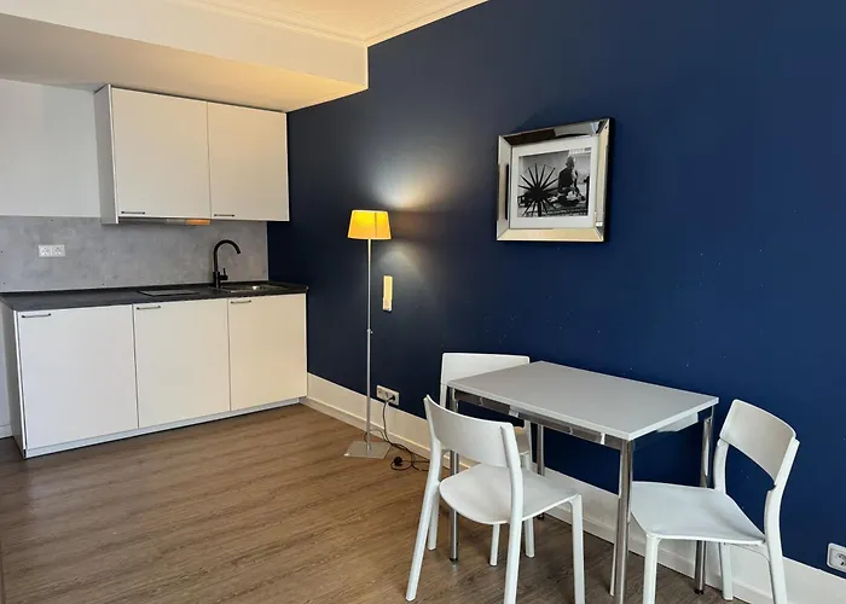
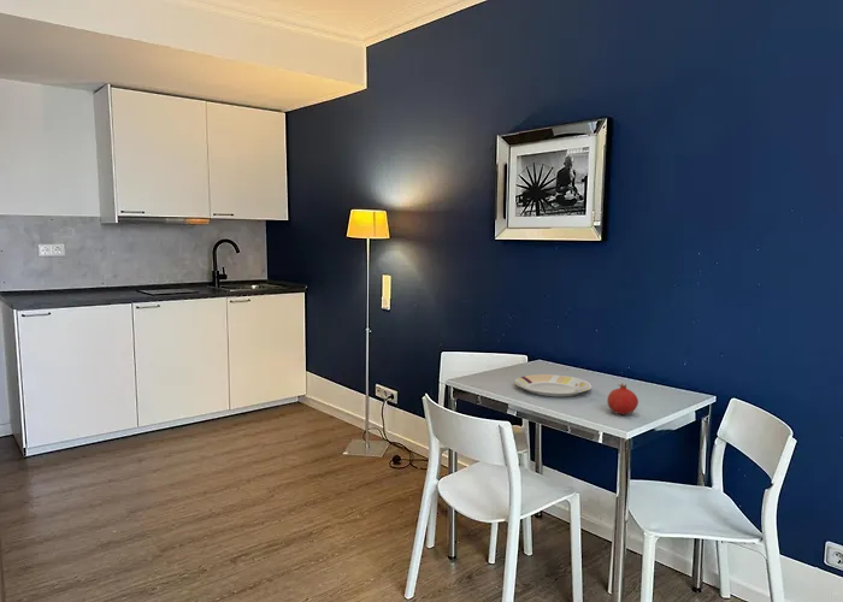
+ fruit (623, 399)
+ plate (552, 385)
